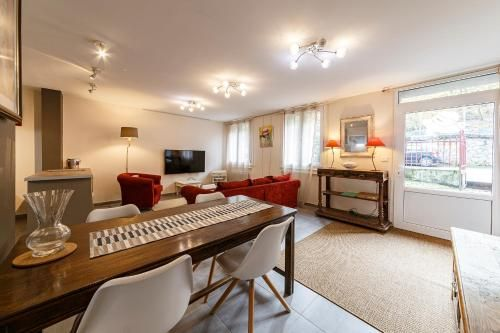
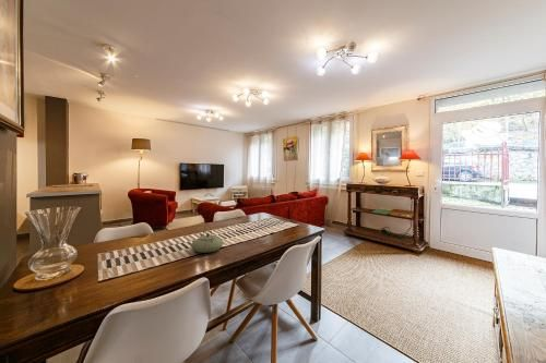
+ teapot (206, 237)
